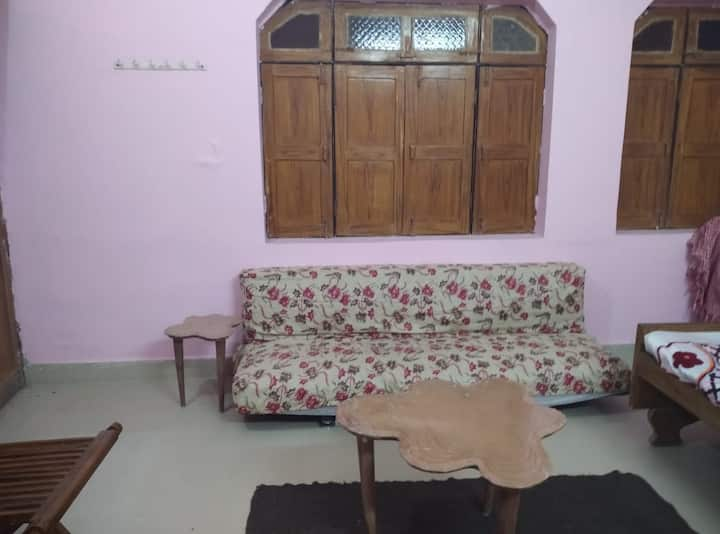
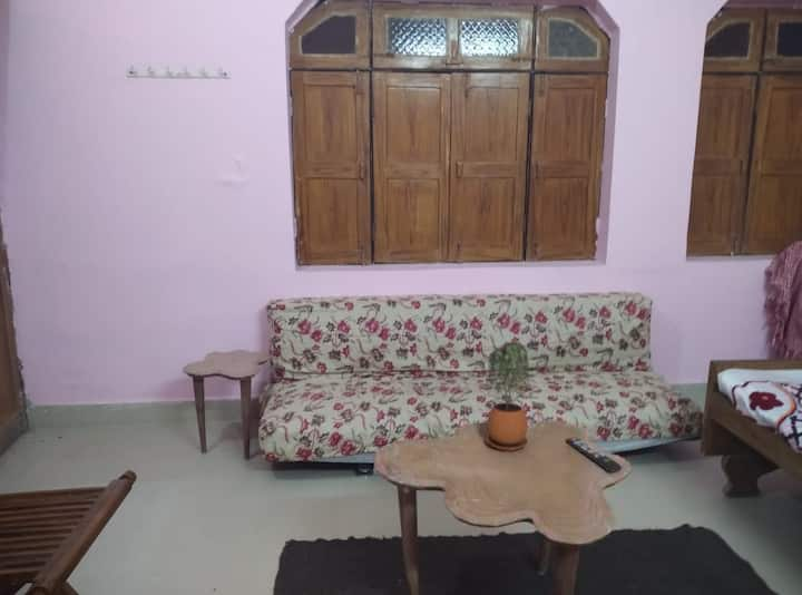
+ potted plant (511, 394)
+ remote control (591, 453)
